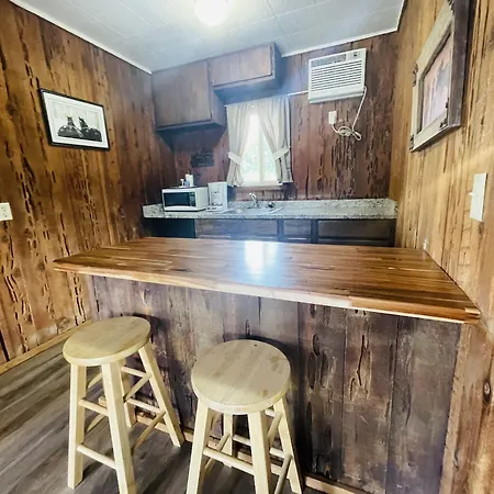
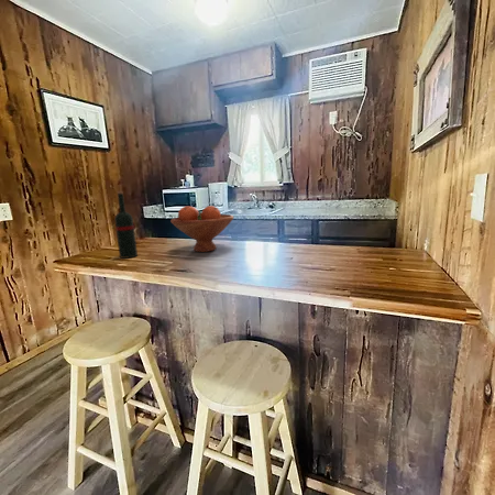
+ fruit bowl (202, 227)
+ wine bottle (125, 223)
